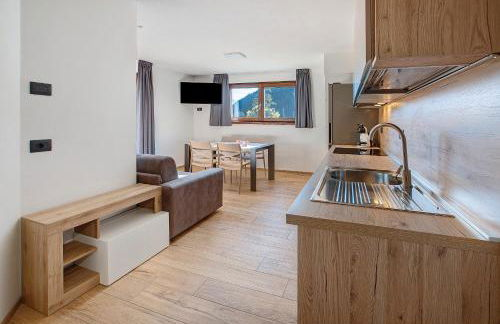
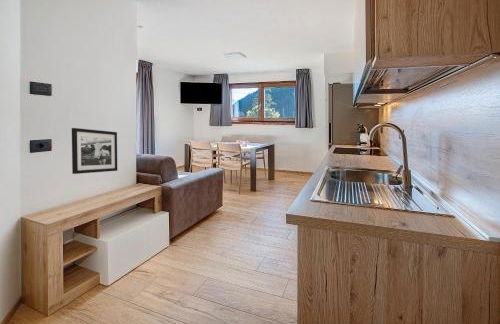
+ picture frame (96, 151)
